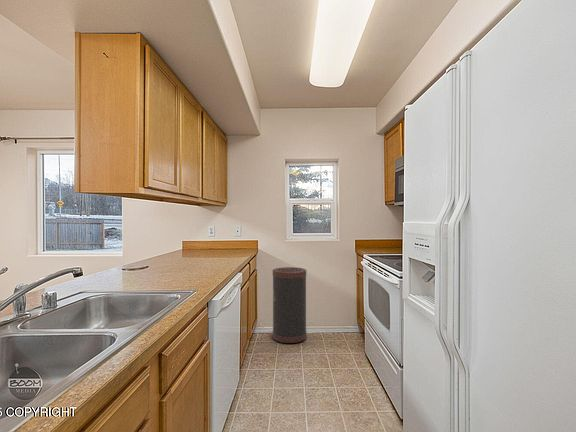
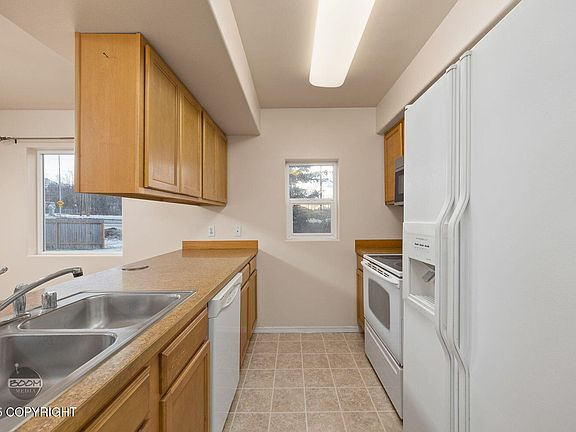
- trash can (289, 303)
